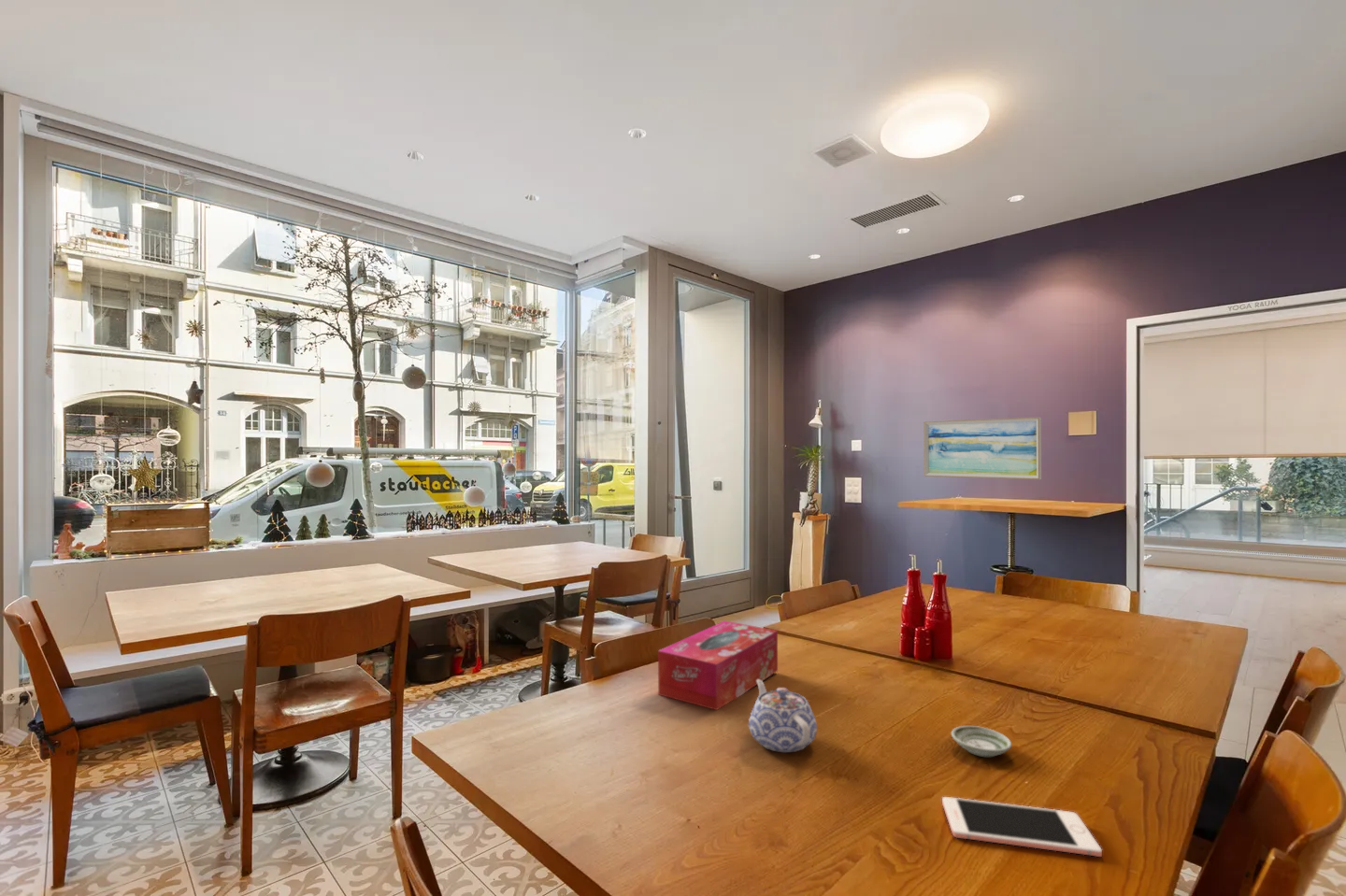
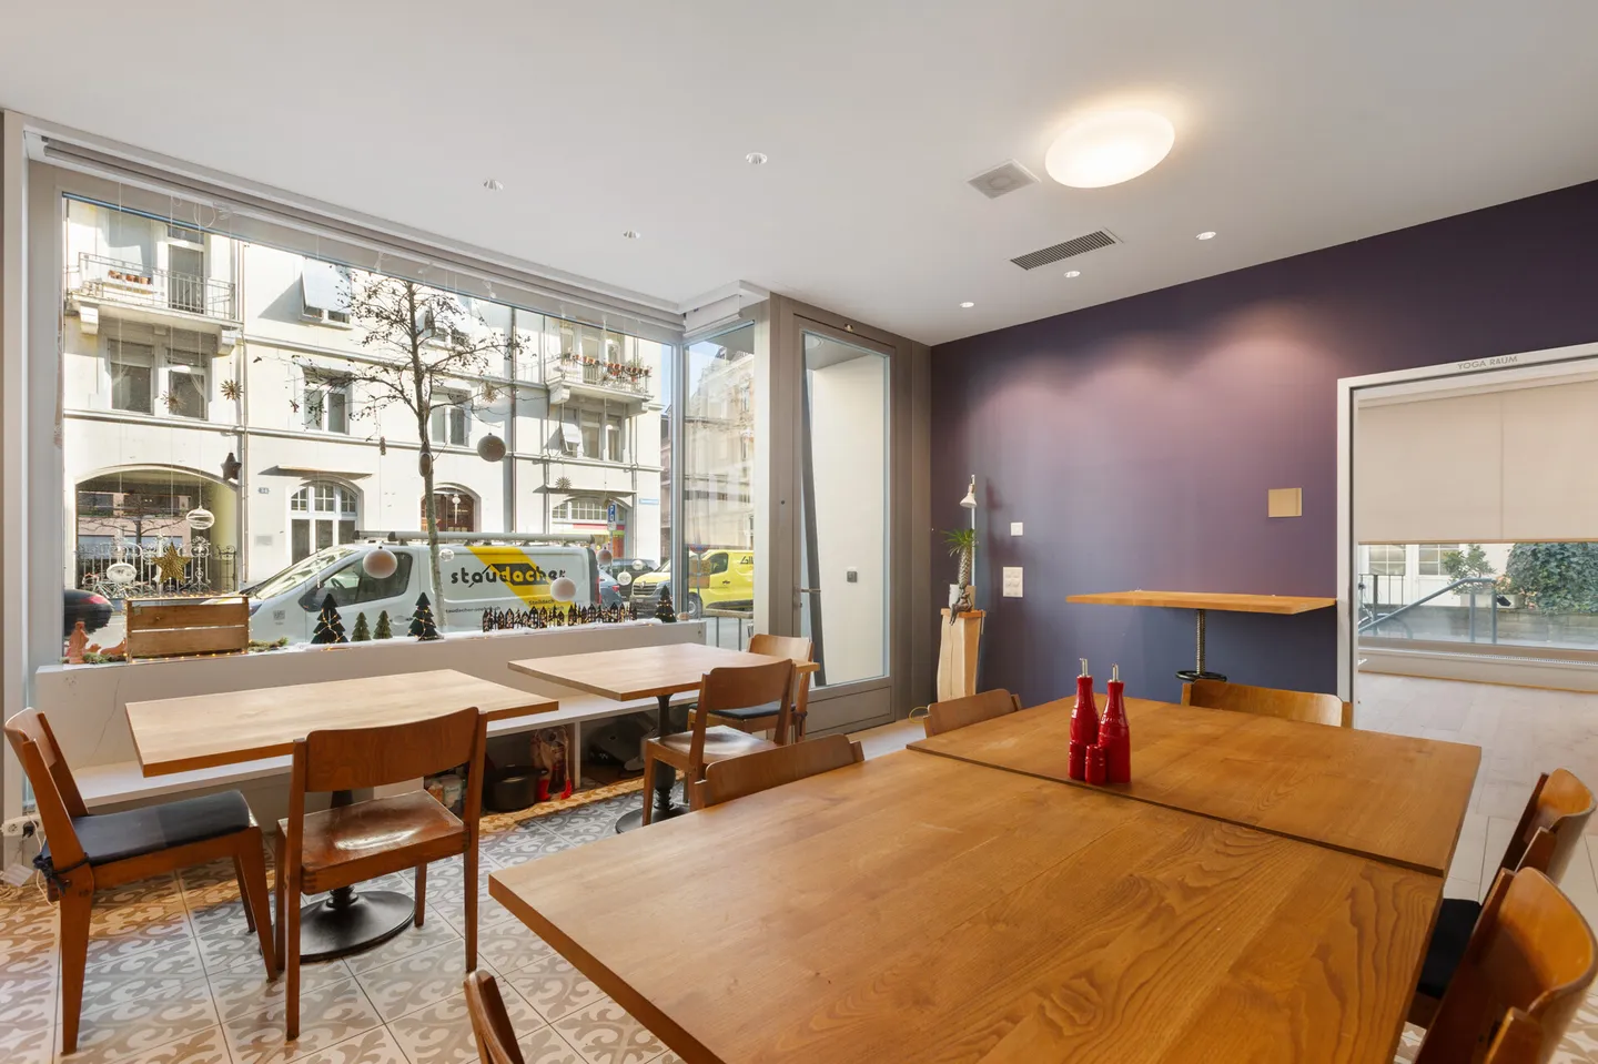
- saucer (981, 744)
- teapot (780, 714)
- cell phone (1016, 824)
- wall art (979, 448)
- tissue box (721, 661)
